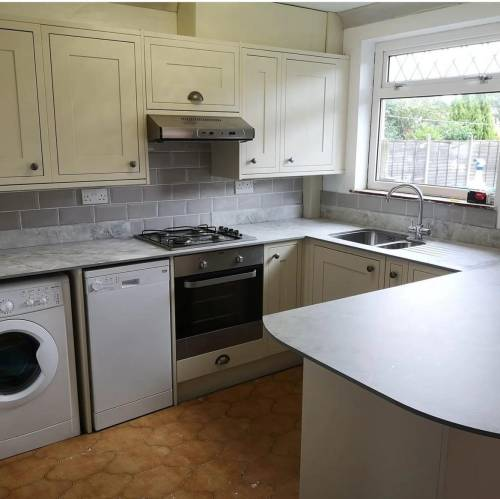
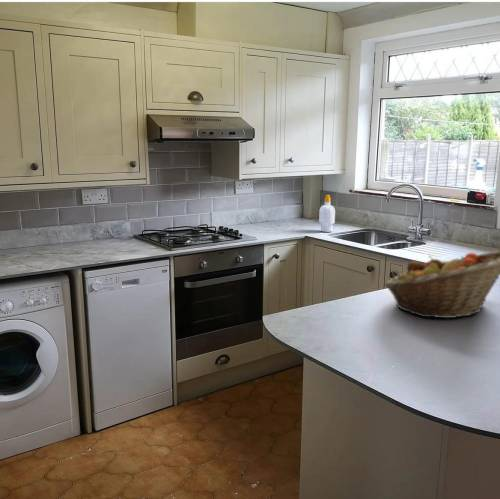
+ fruit basket (446, 279)
+ soap bottle (327, 213)
